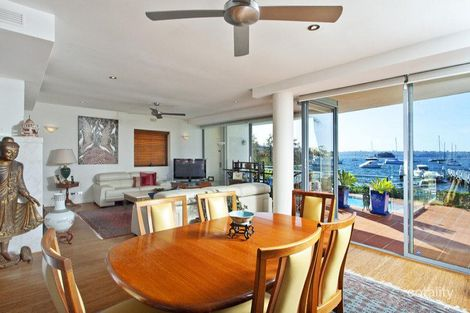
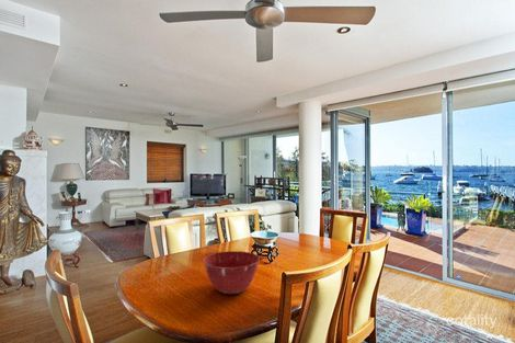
+ mixing bowl (231, 273)
